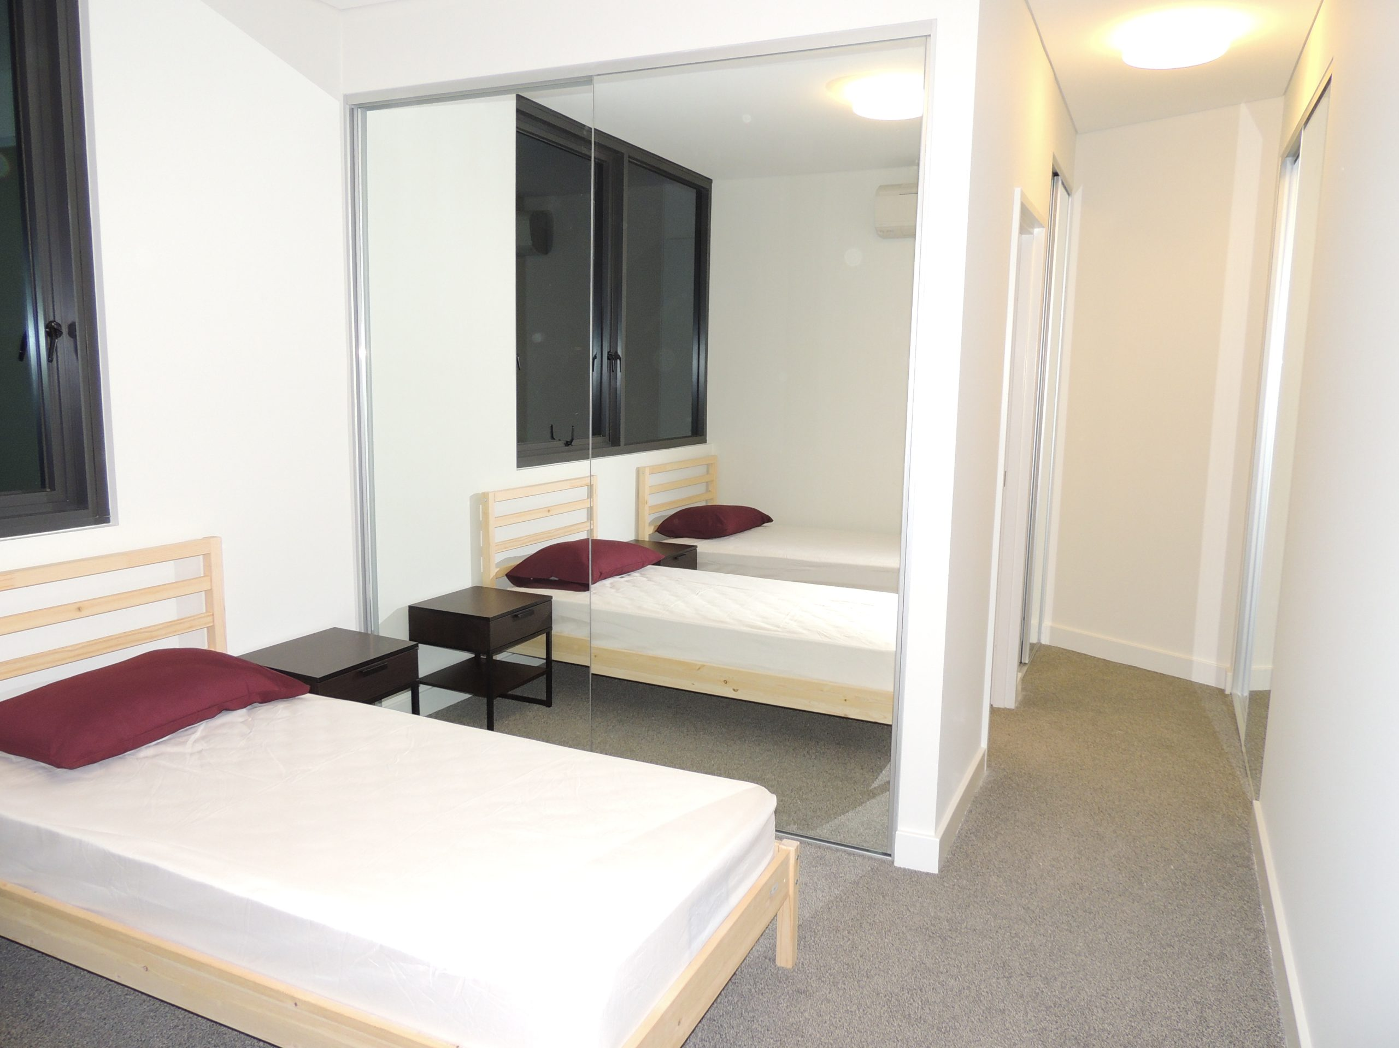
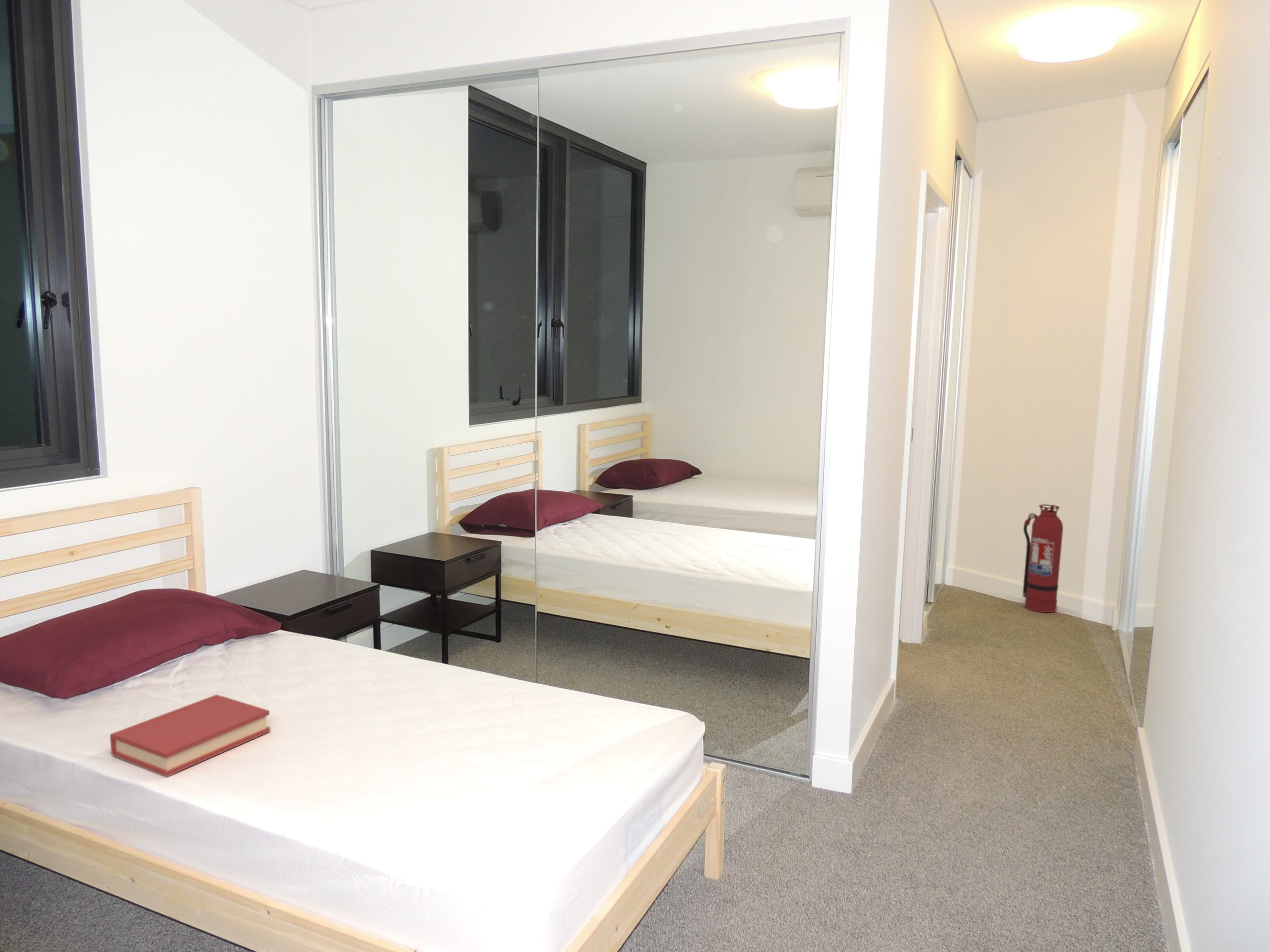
+ fire extinguisher (1040, 556)
+ hardback book (192, 732)
